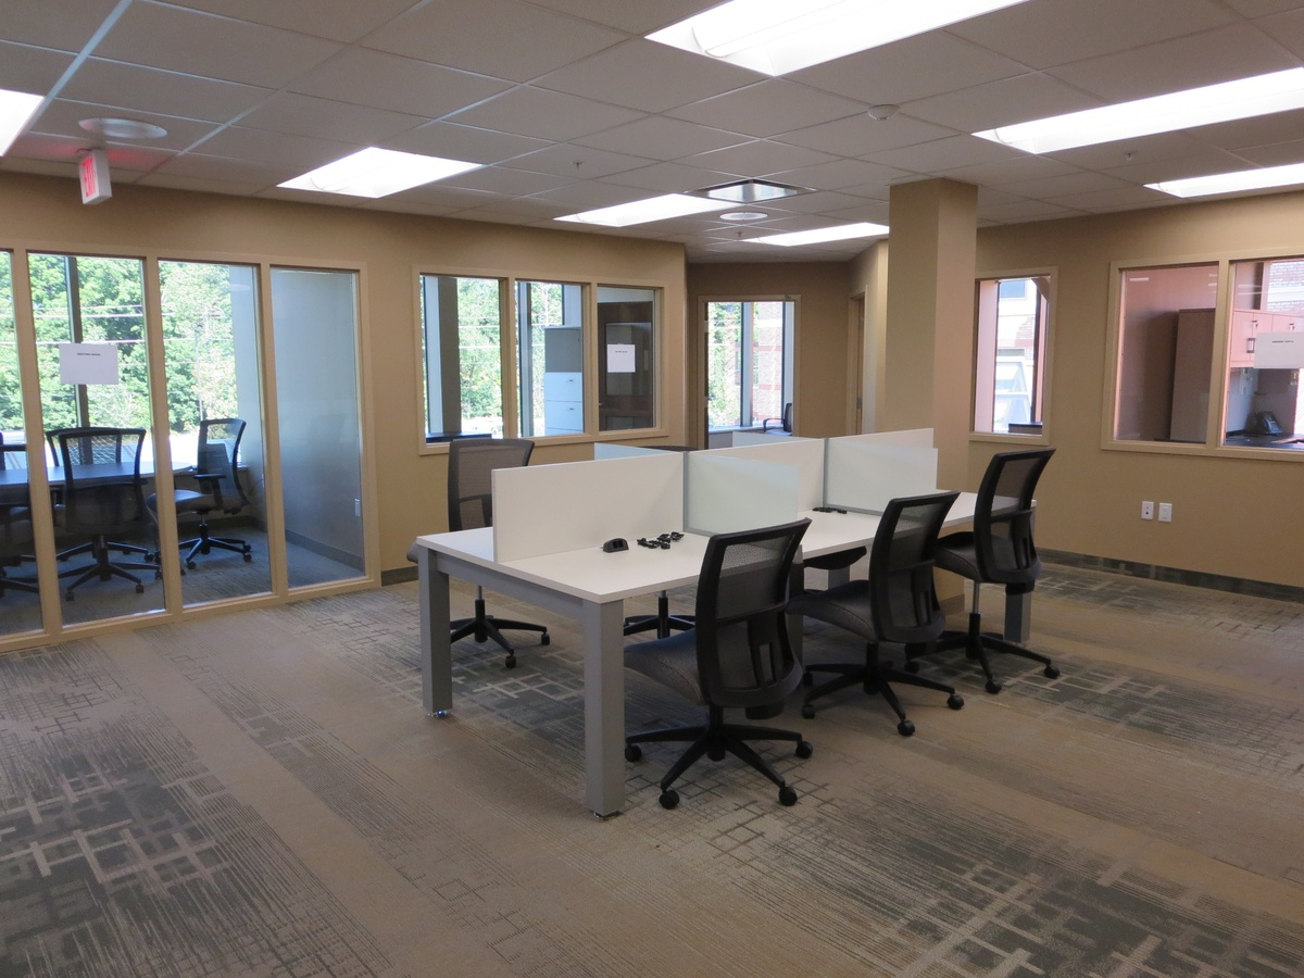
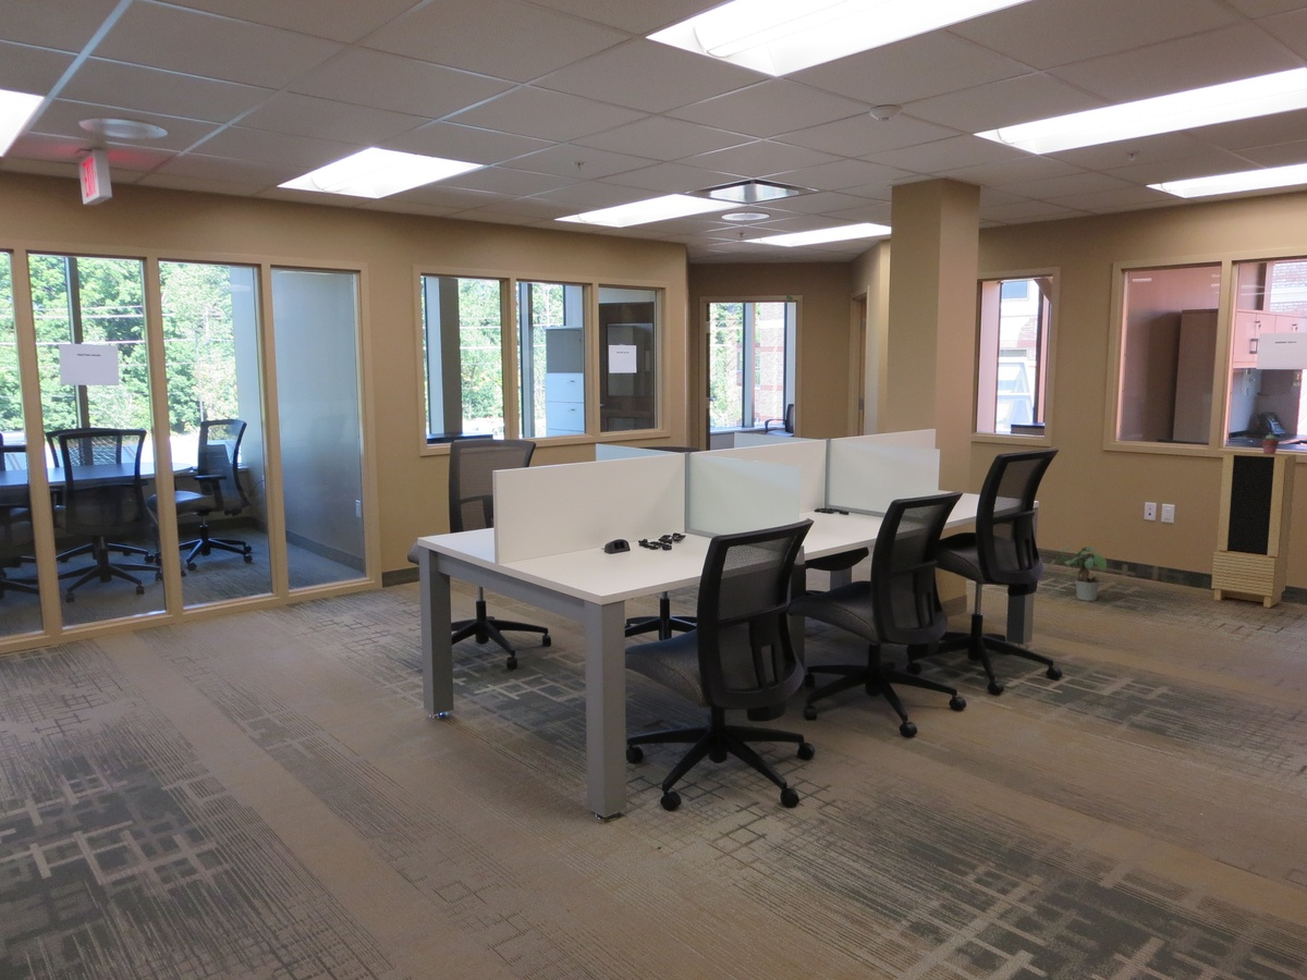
+ potted plant (1079, 572)
+ storage cabinet (1253, 527)
+ potted succulent (1270, 443)
